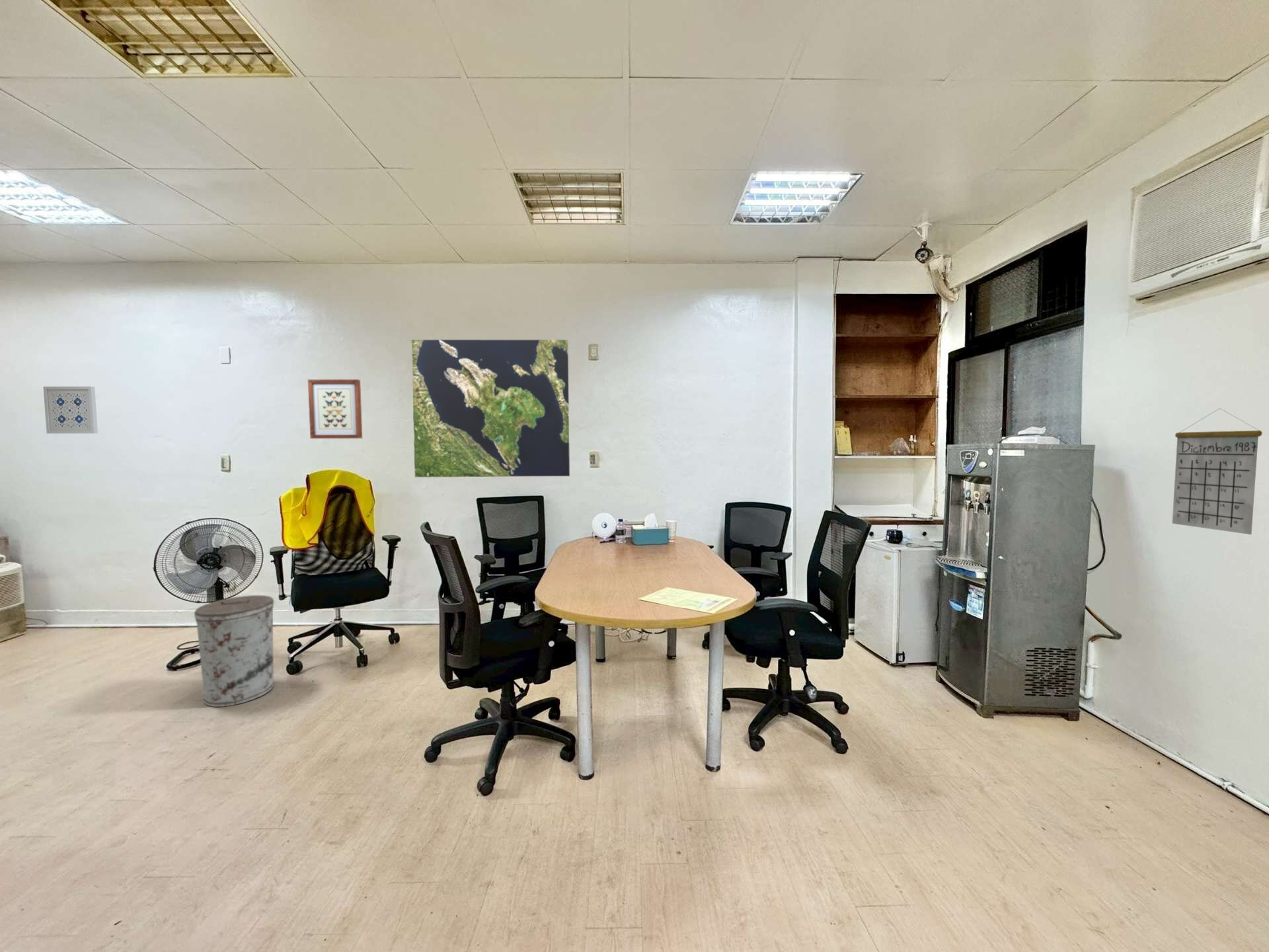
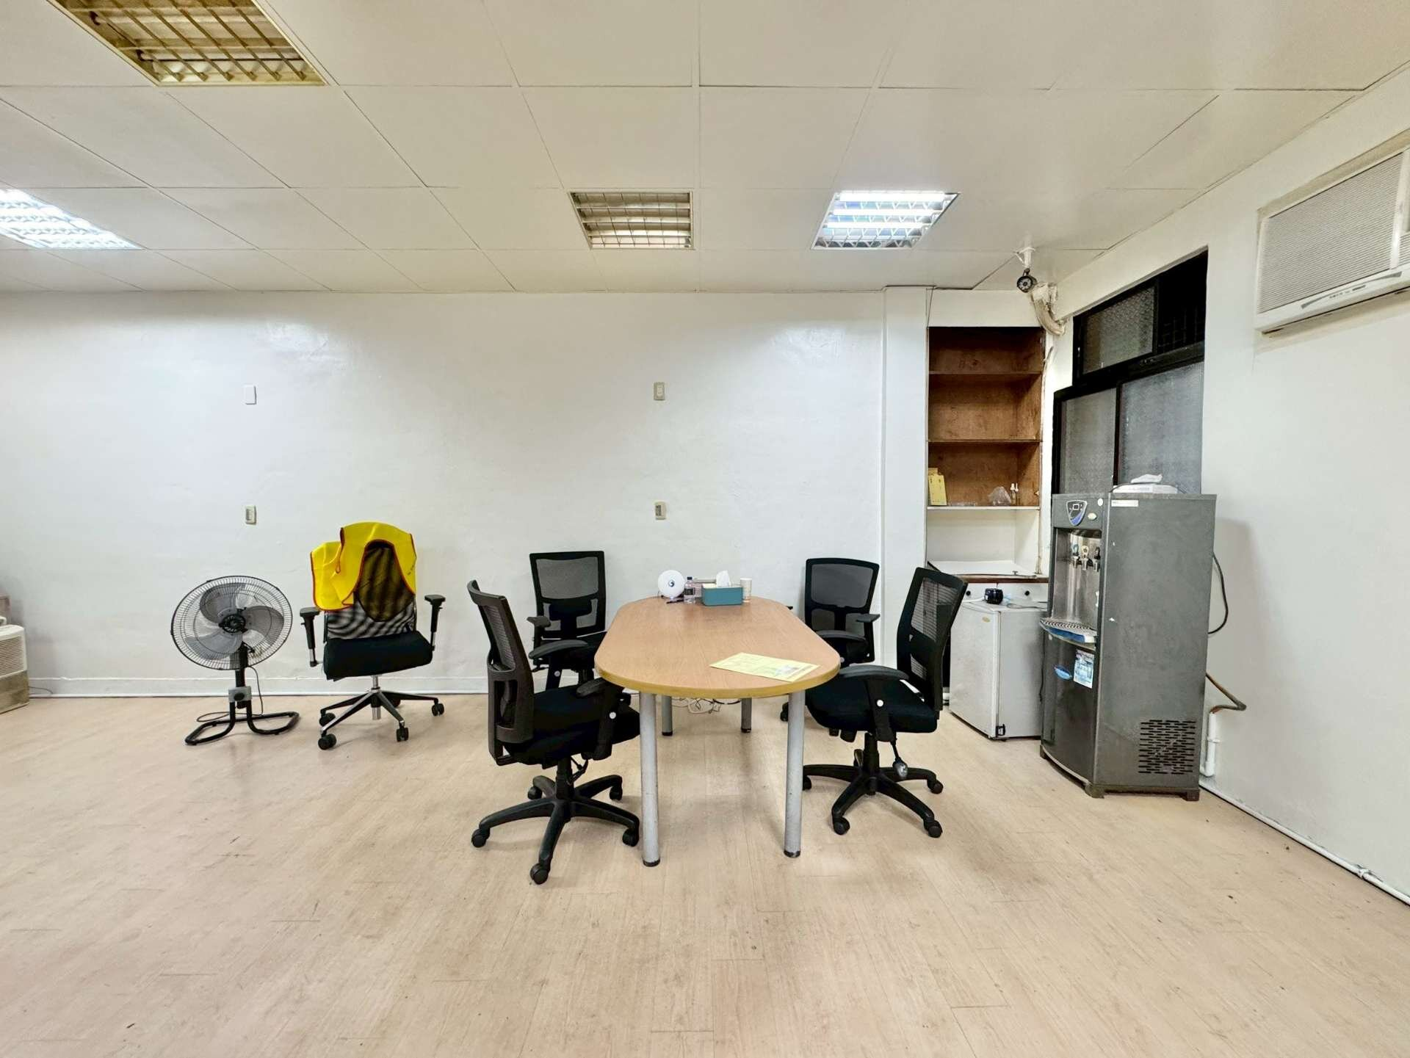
- wall art (335, 409)
- calendar (1213, 468)
- wall art (70, 410)
- trash can (237, 646)
- world map (491, 408)
